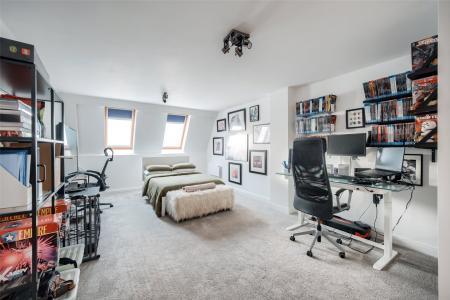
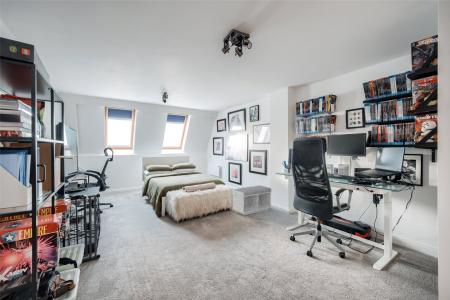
+ bench (252, 199)
